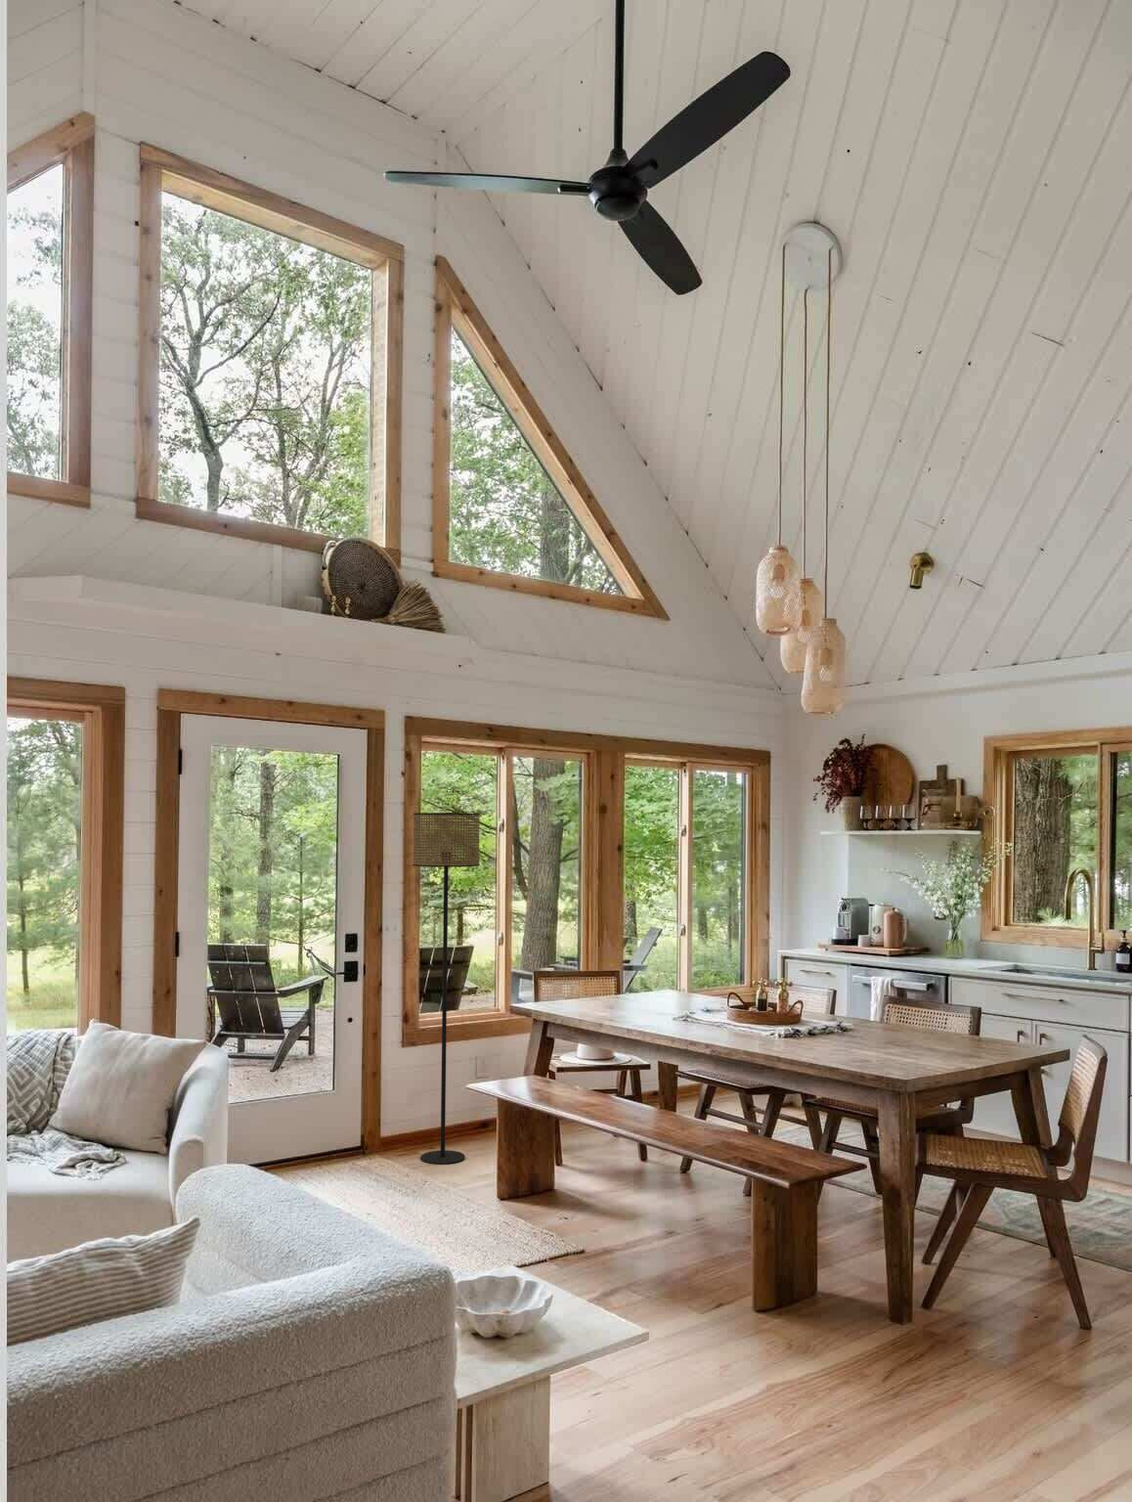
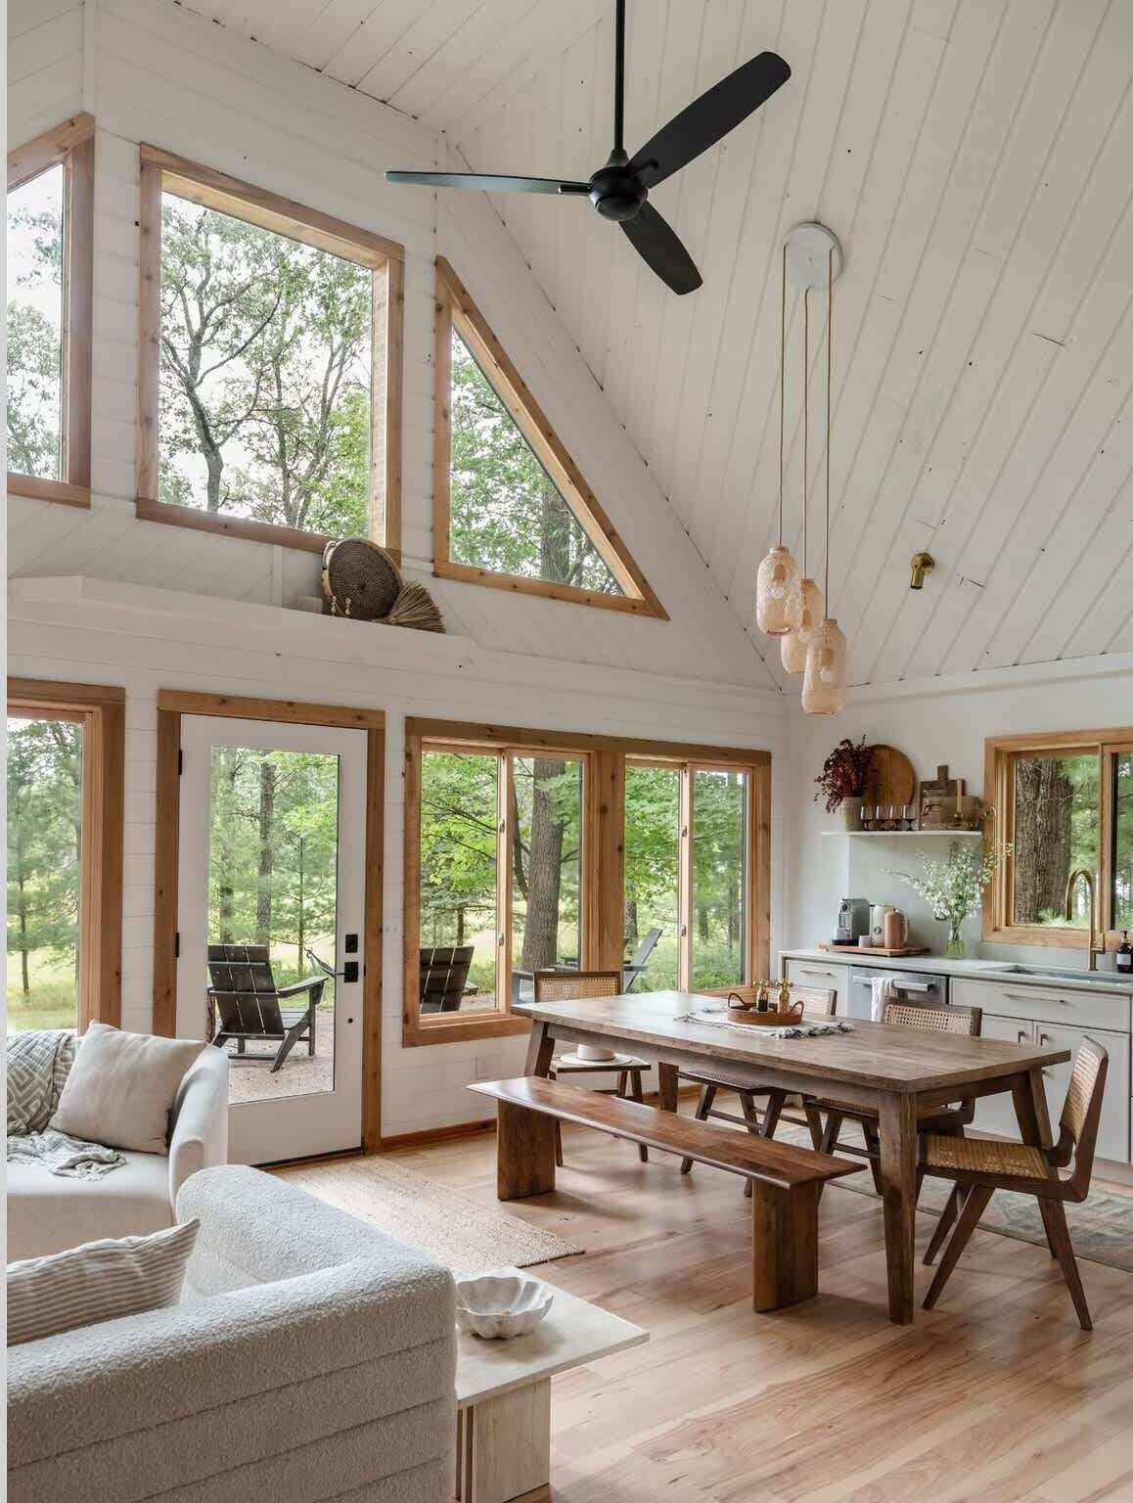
- floor lamp (444, 983)
